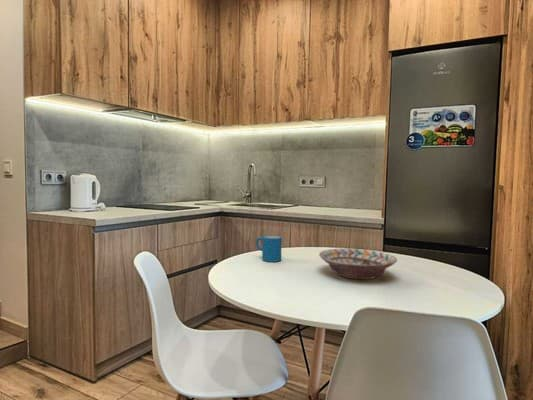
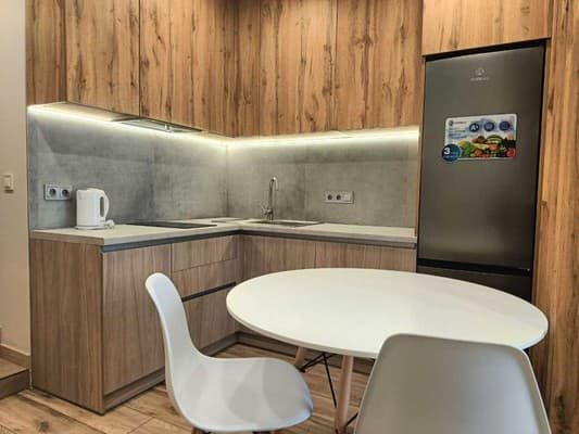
- decorative bowl (356, 265)
- mug (267, 247)
